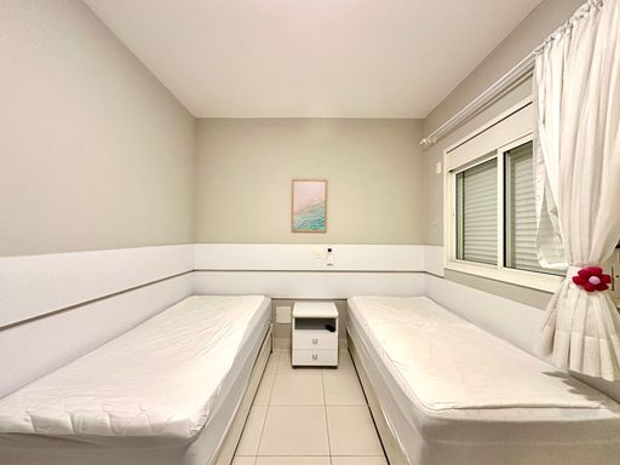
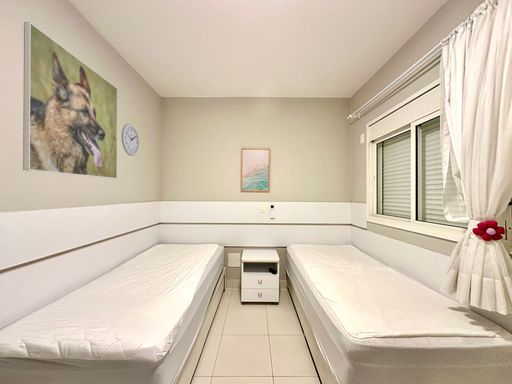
+ wall clock (131, 140)
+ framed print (81, 119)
